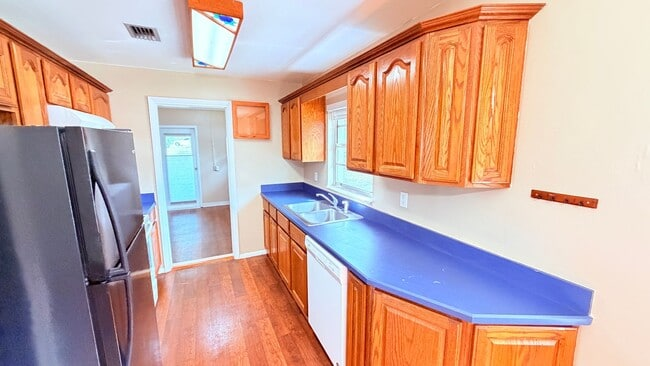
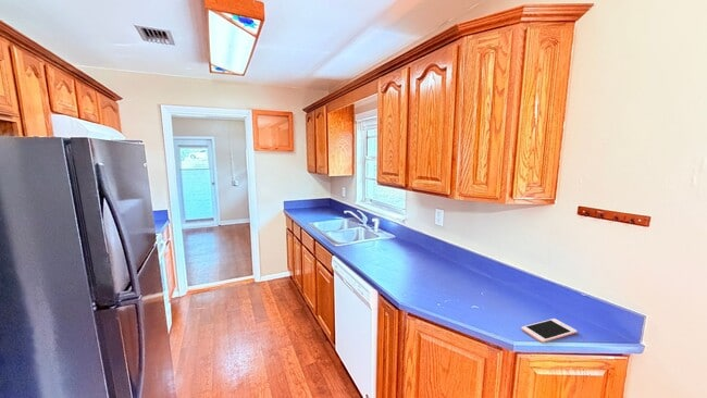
+ cell phone (548, 329)
